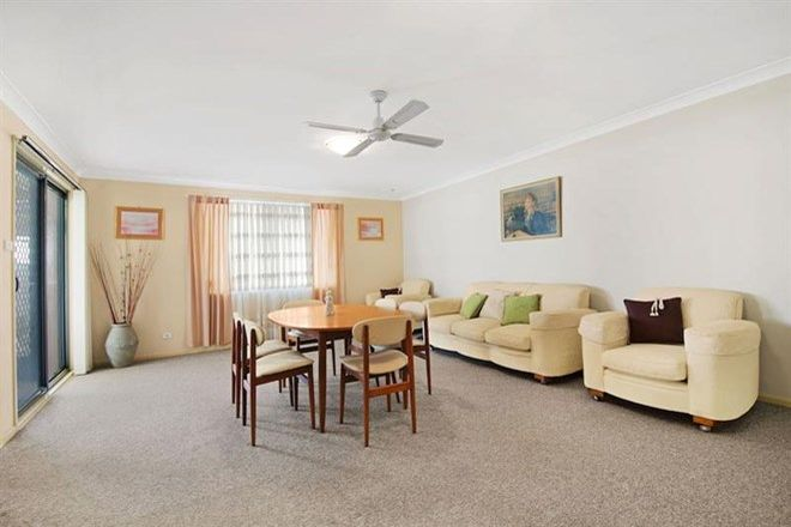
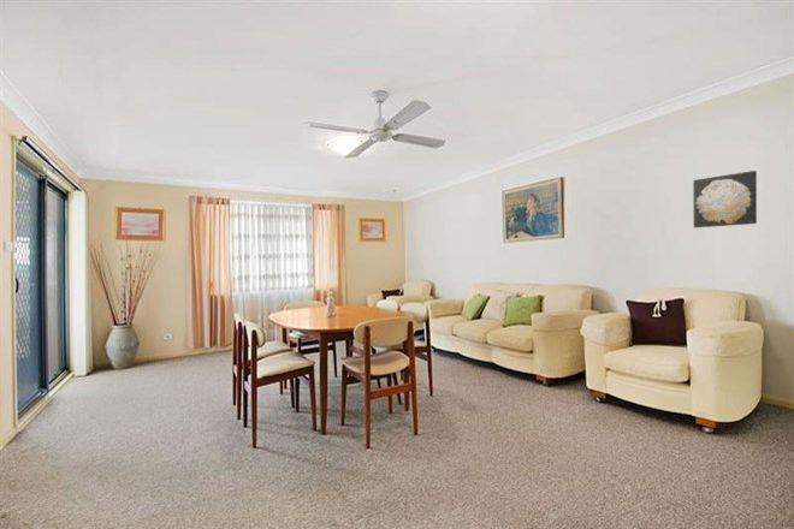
+ wall art (723, 201)
